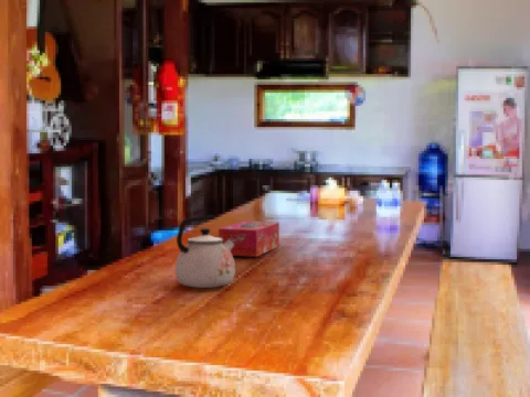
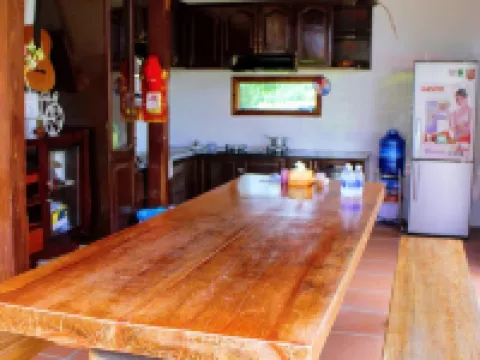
- kettle (205, 249)
- tissue box (250, 237)
